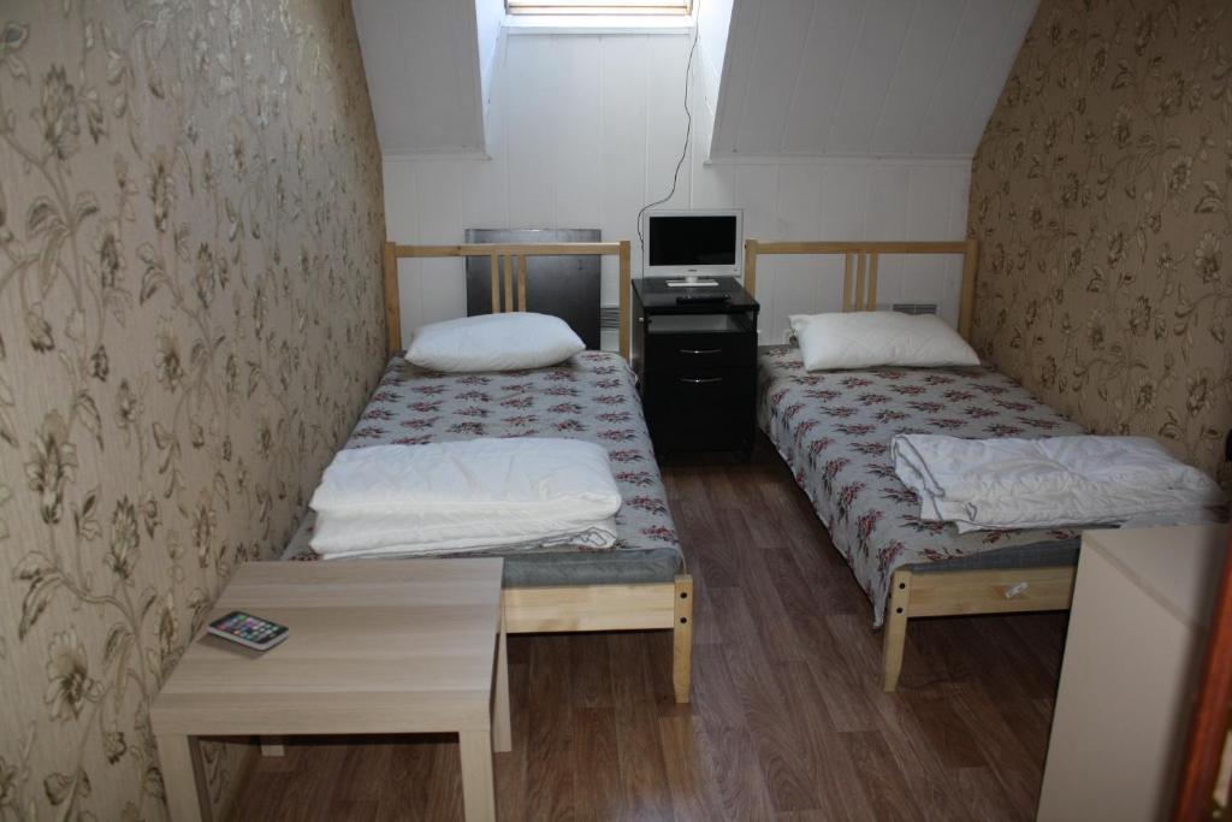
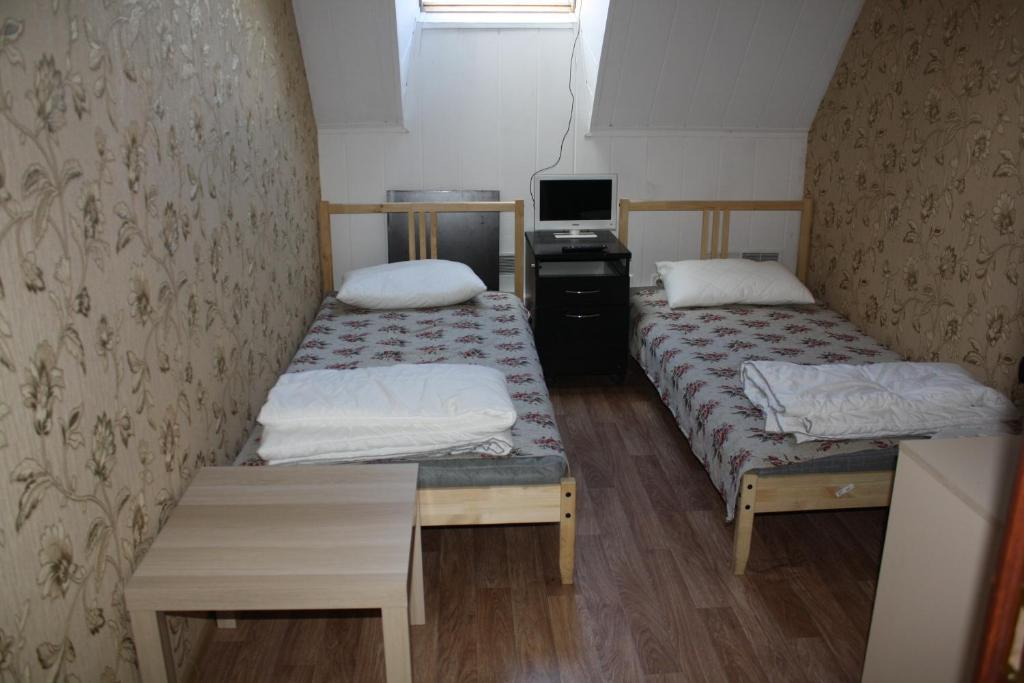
- smartphone (249, 629)
